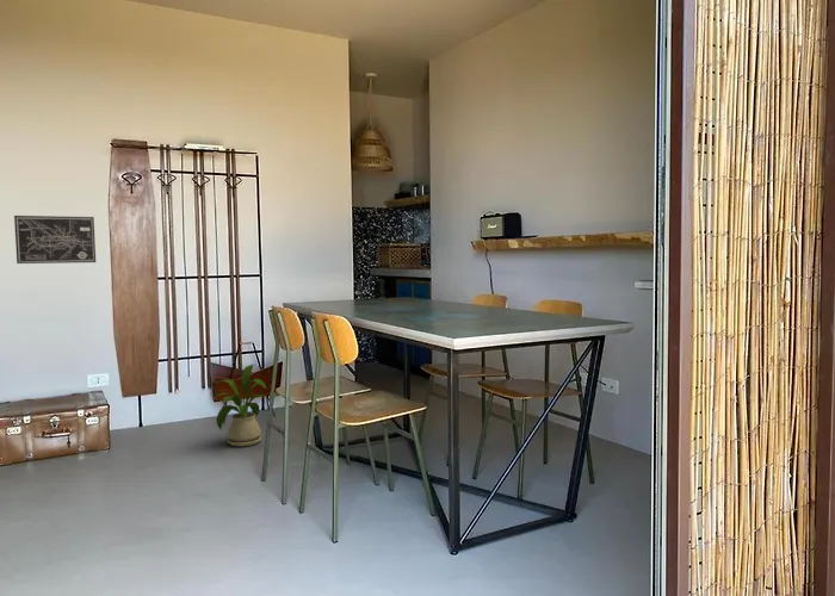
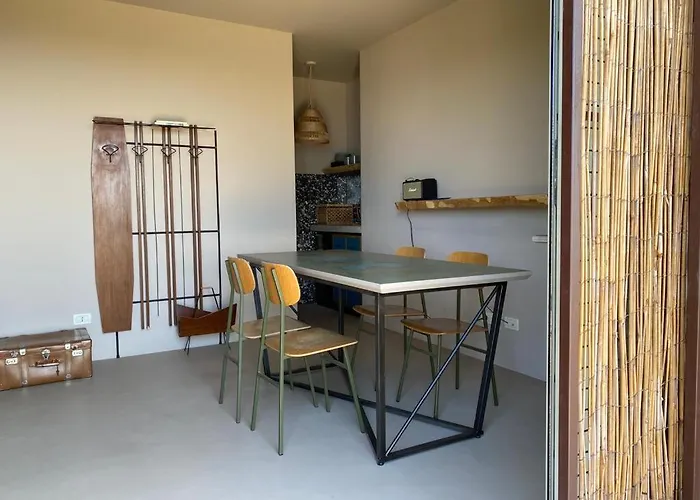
- wall art (56, 240)
- house plant (236, 406)
